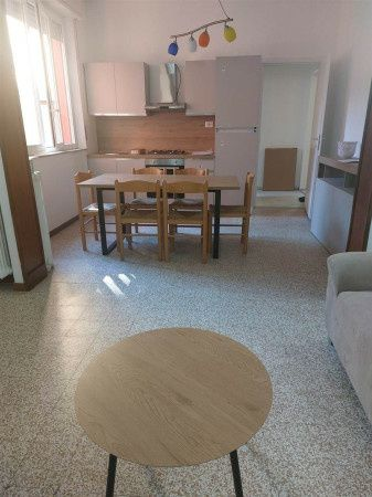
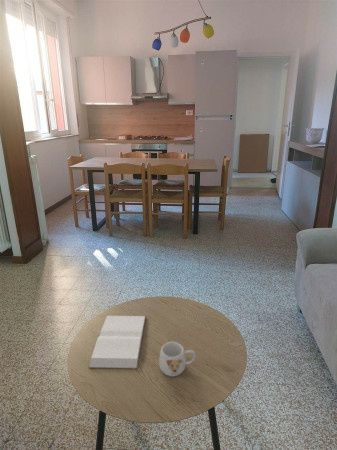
+ book (120, 336)
+ mug (177, 358)
